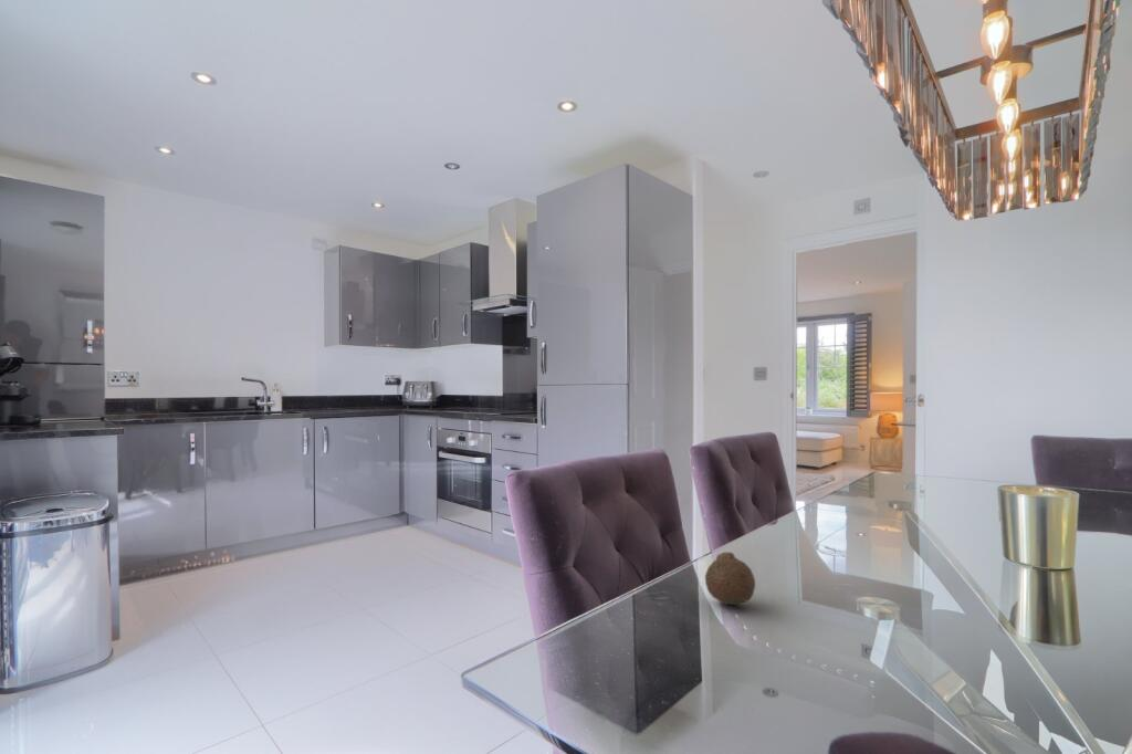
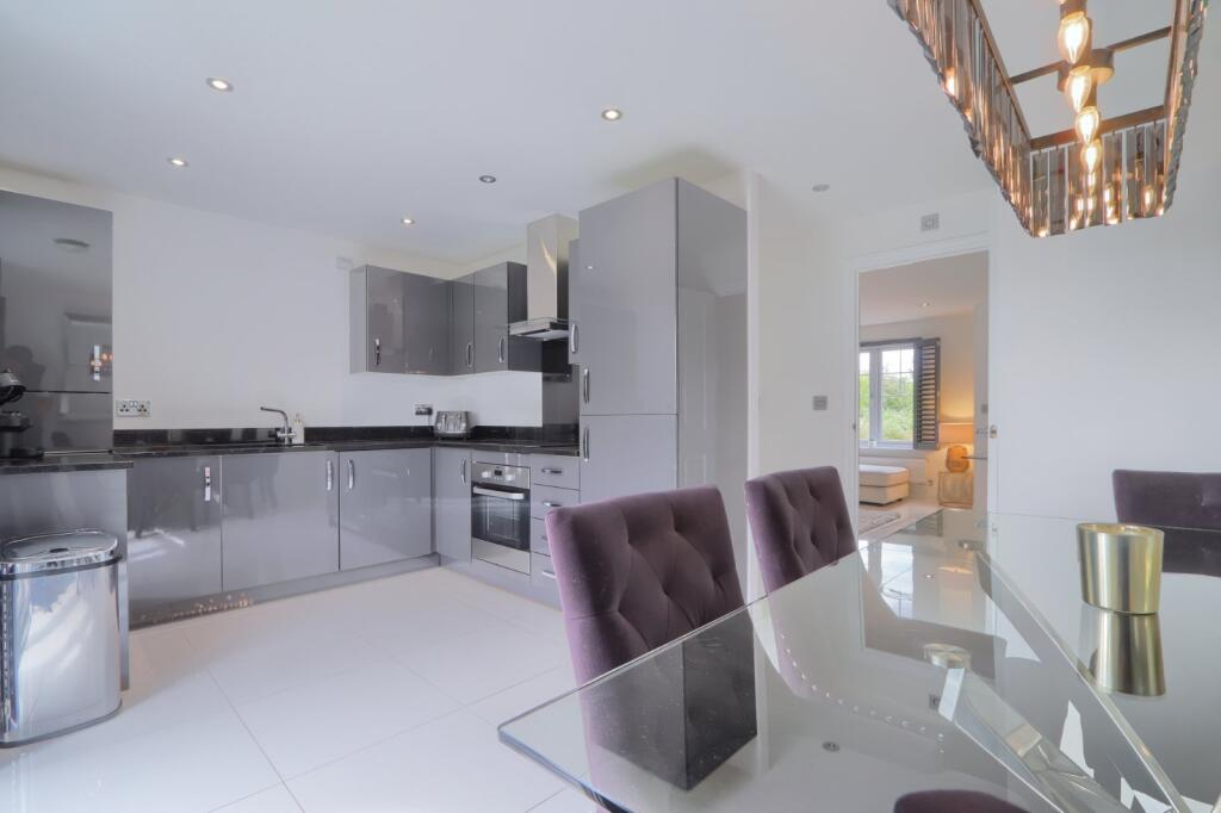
- fruit (730, 579)
